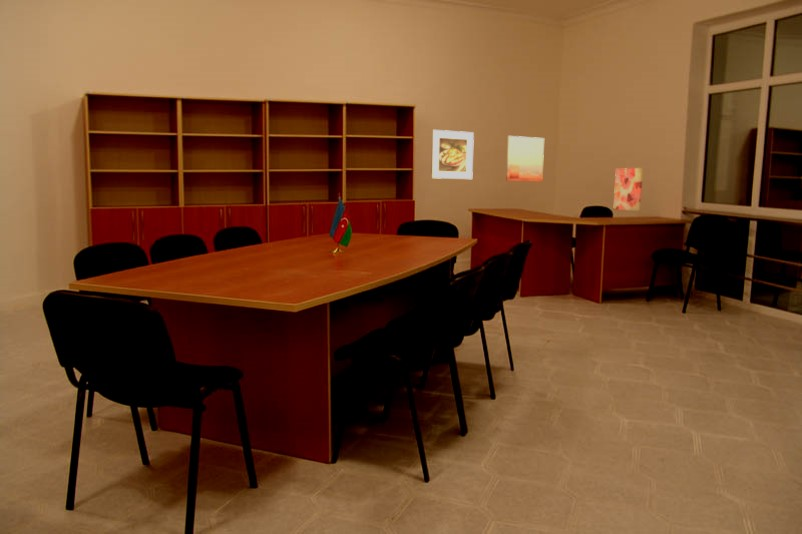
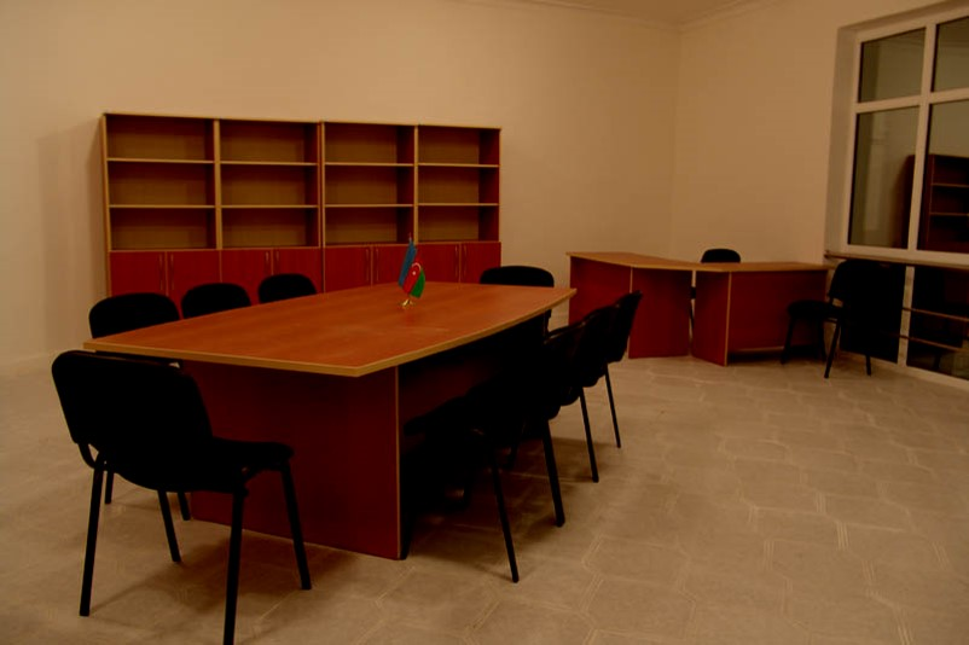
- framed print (452, 155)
- wall art (525, 159)
- wall art (627, 189)
